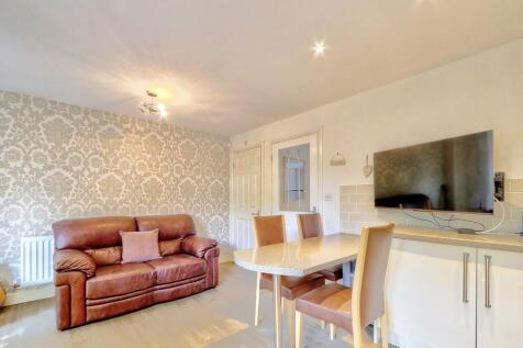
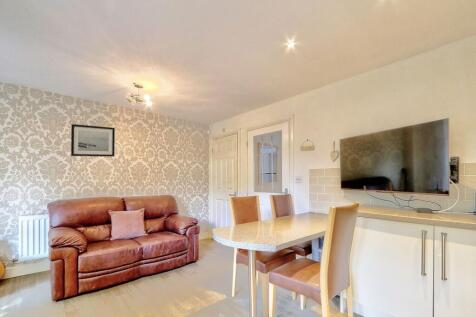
+ wall art (93, 141)
